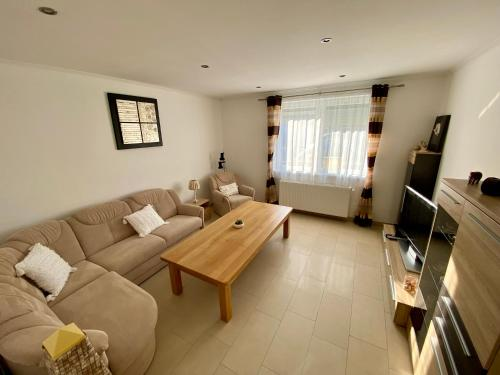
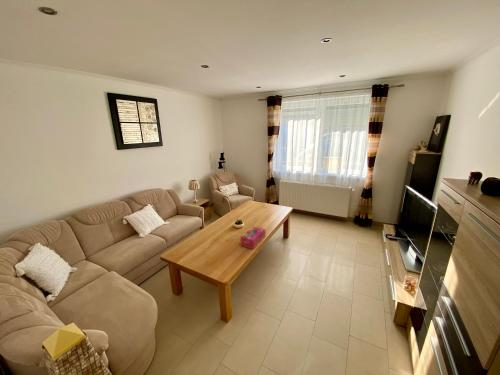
+ tissue box (253, 237)
